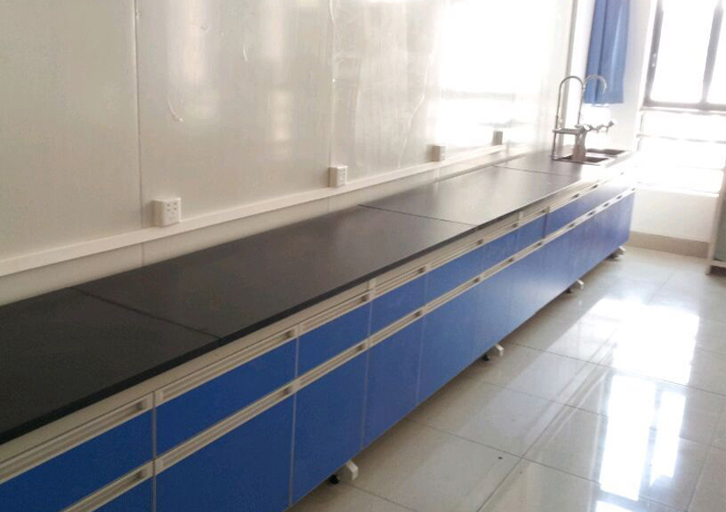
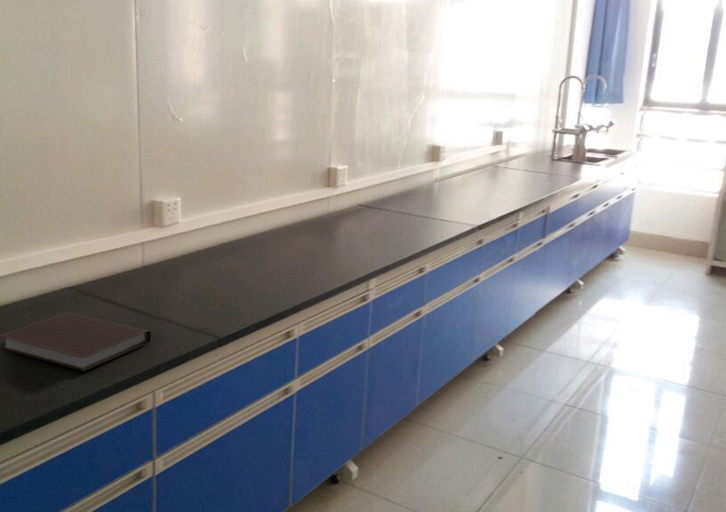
+ notebook (76, 338)
